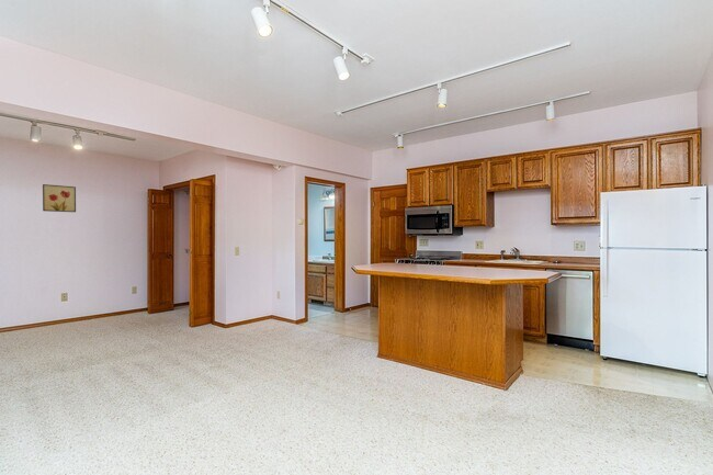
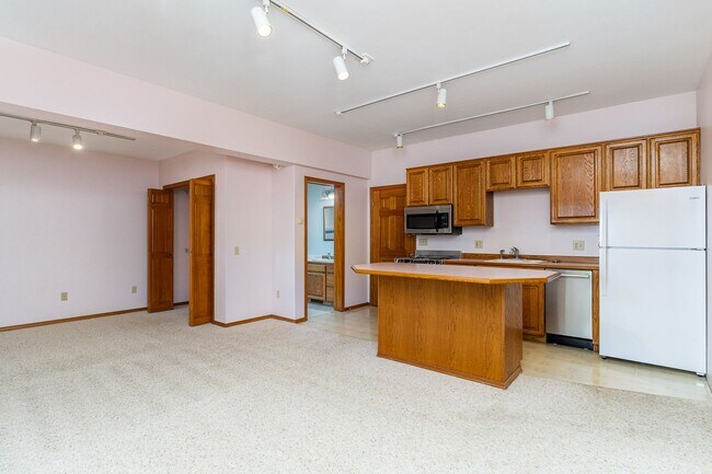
- wall art (59, 199)
